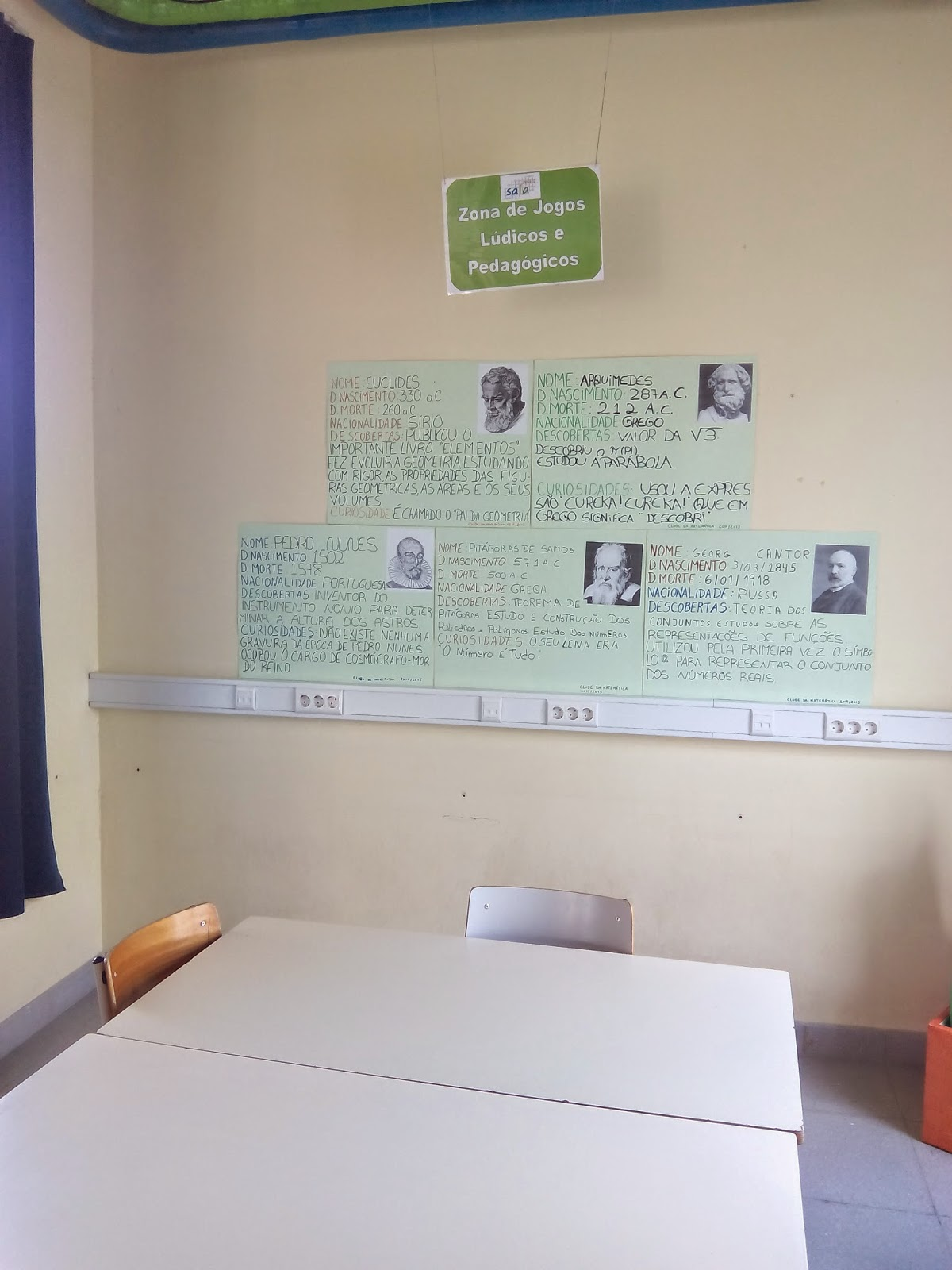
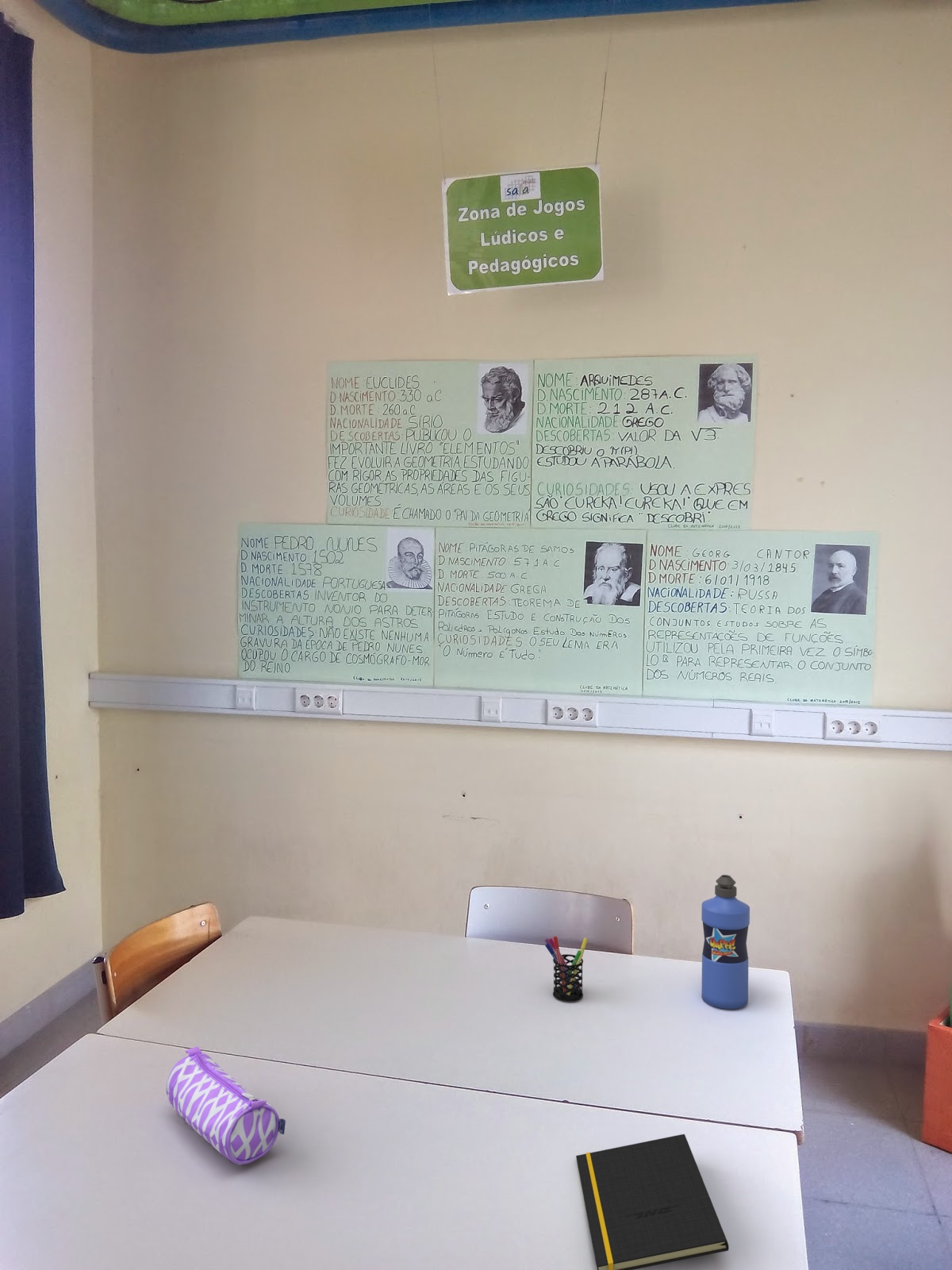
+ water bottle (725, 937)
+ pencil case (221, 1104)
+ pen holder (568, 966)
+ notepad (645, 1199)
